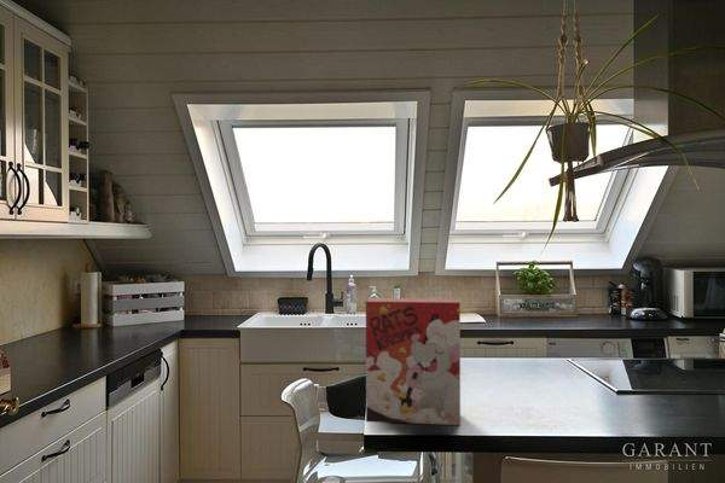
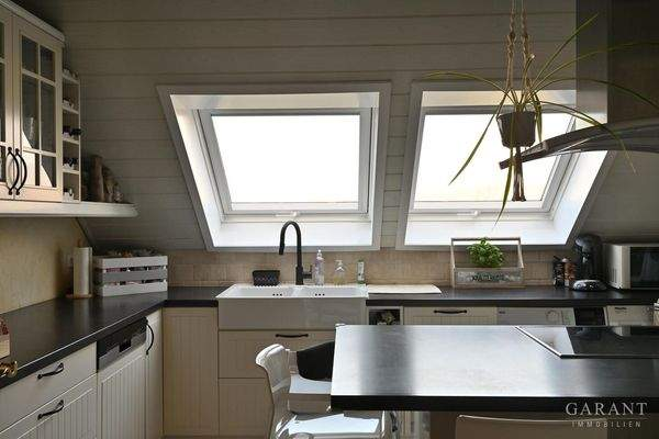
- cereal box (413, 359)
